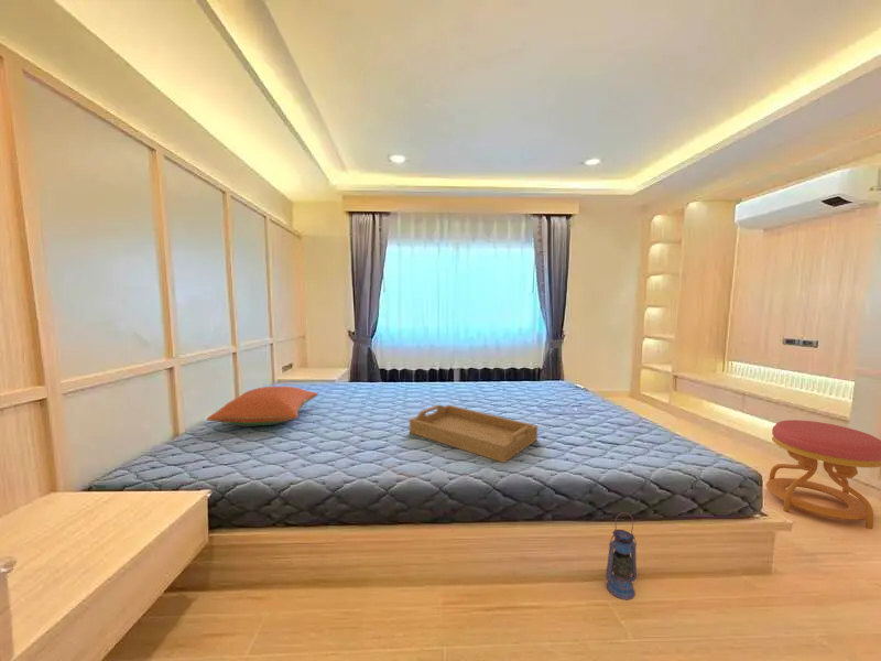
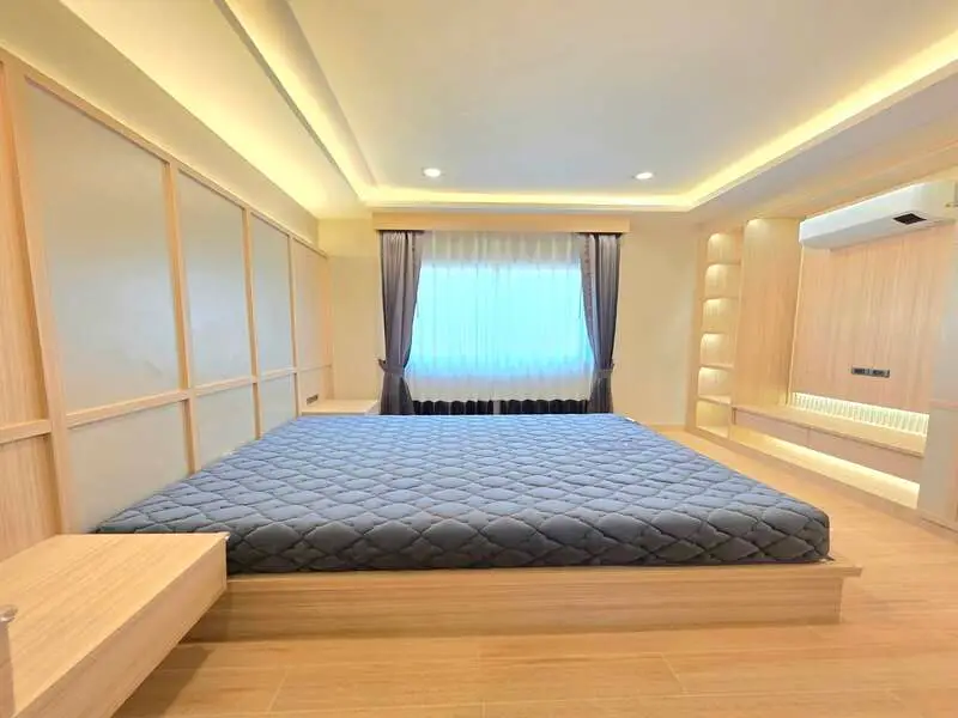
- serving tray (471, 426)
- pillow (269, 404)
- stool (816, 467)
- lantern (622, 551)
